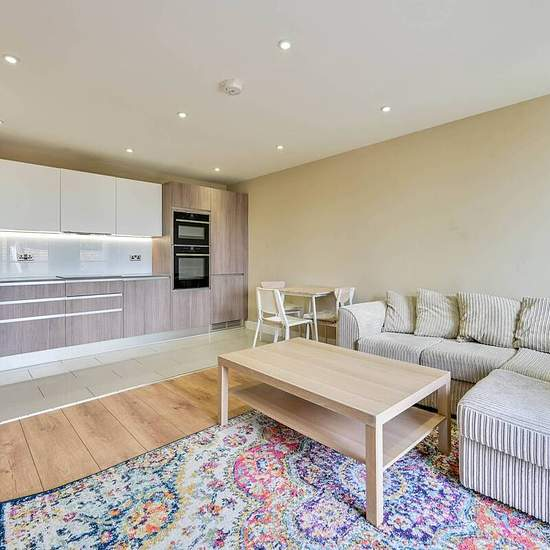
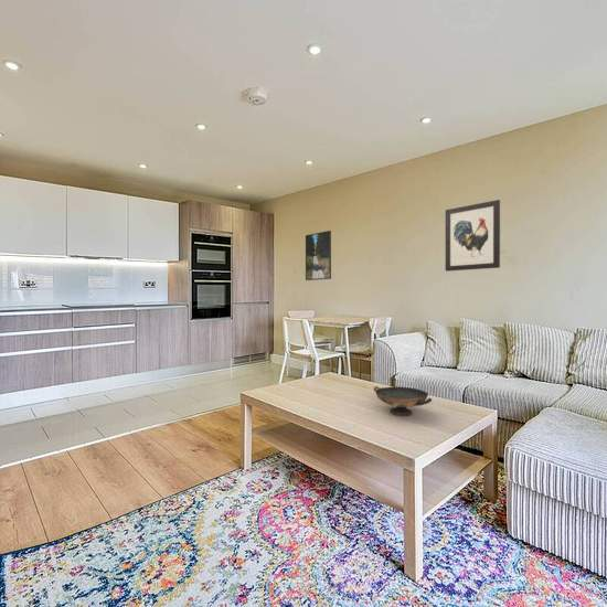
+ decorative bowl (401, 402)
+ wall art (471, 237)
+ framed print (318, 256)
